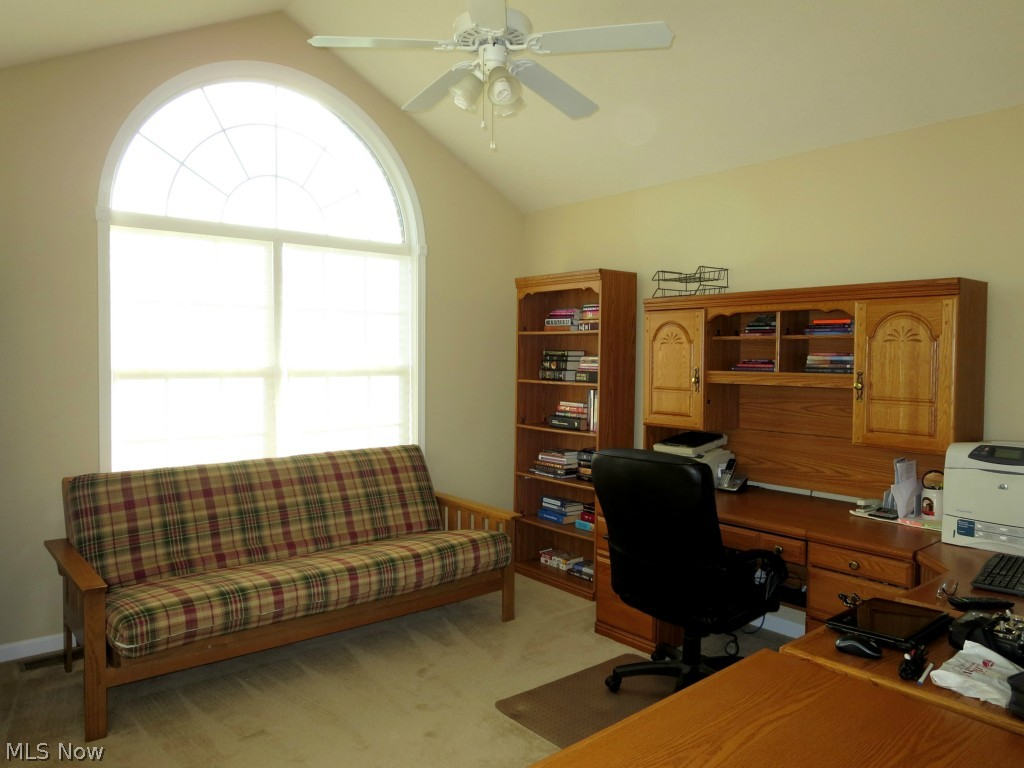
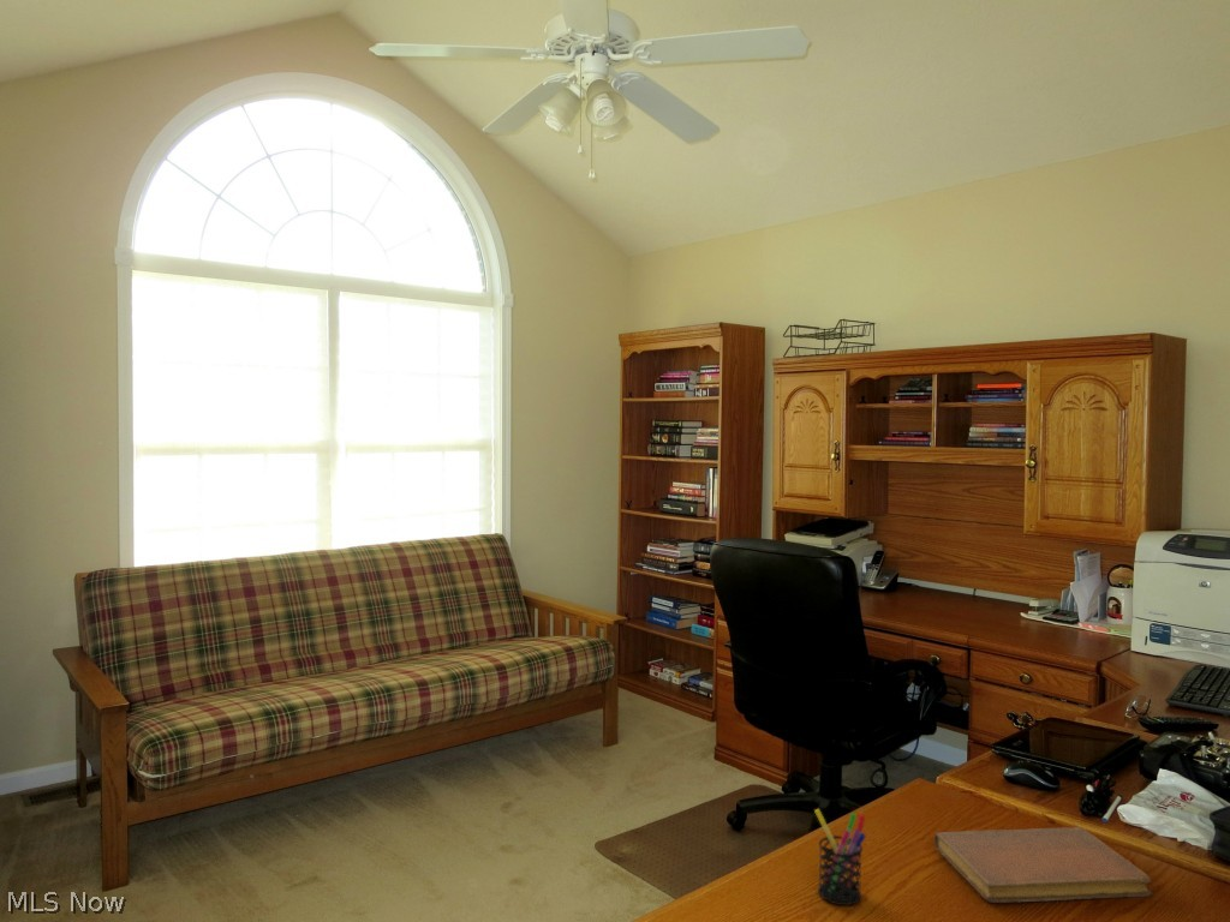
+ pen holder (844, 850)
+ notebook (1037, 861)
